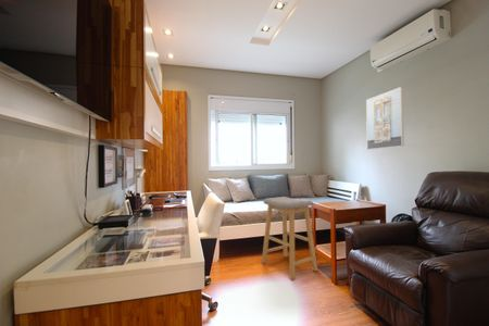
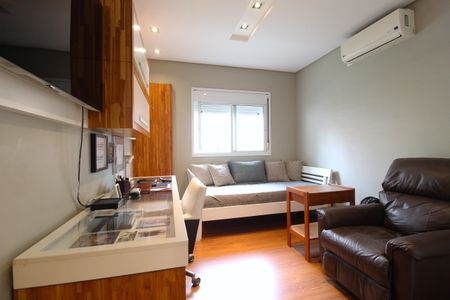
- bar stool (288, 233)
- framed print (383, 121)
